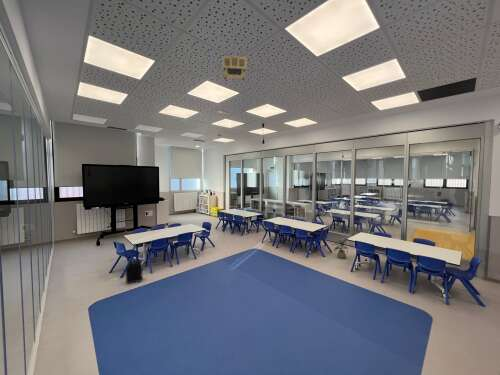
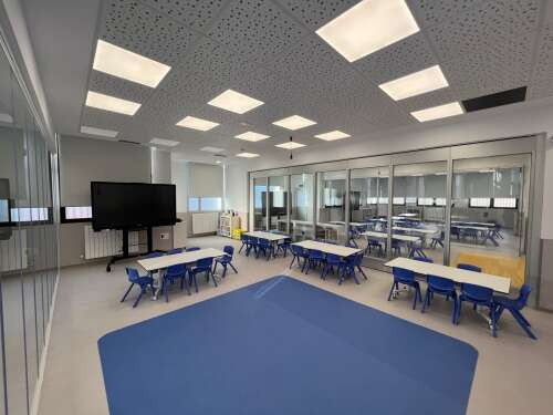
- house plant (339, 248)
- projector (234, 69)
- backpack (134, 270)
